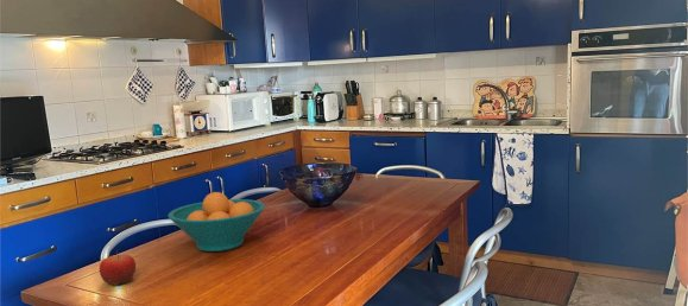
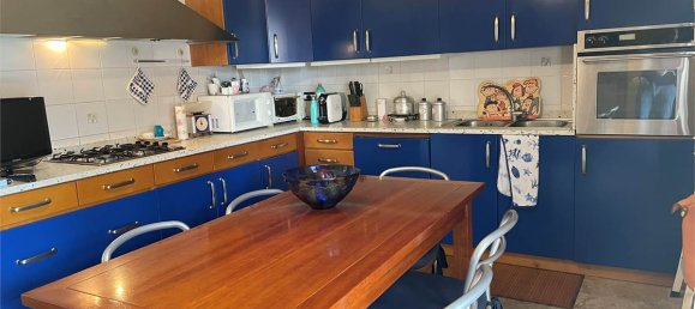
- fruit bowl (217, 218)
- fruit (118, 267)
